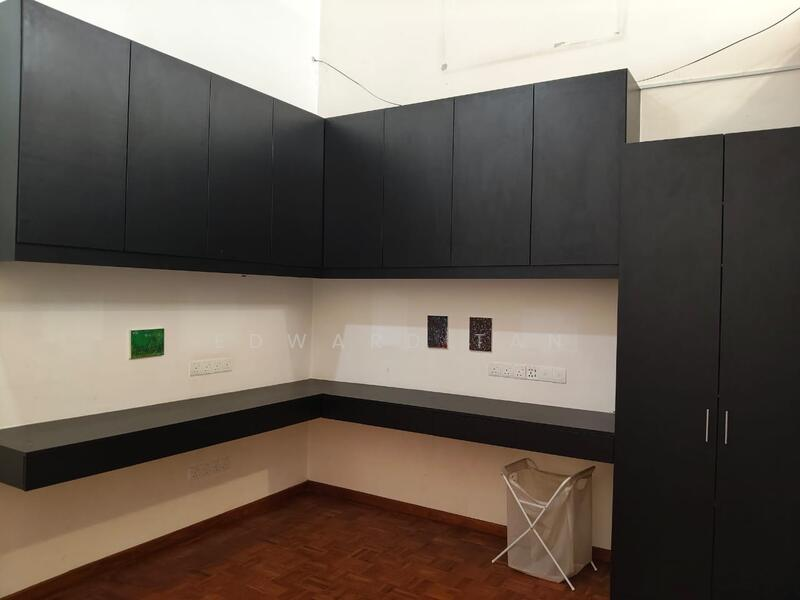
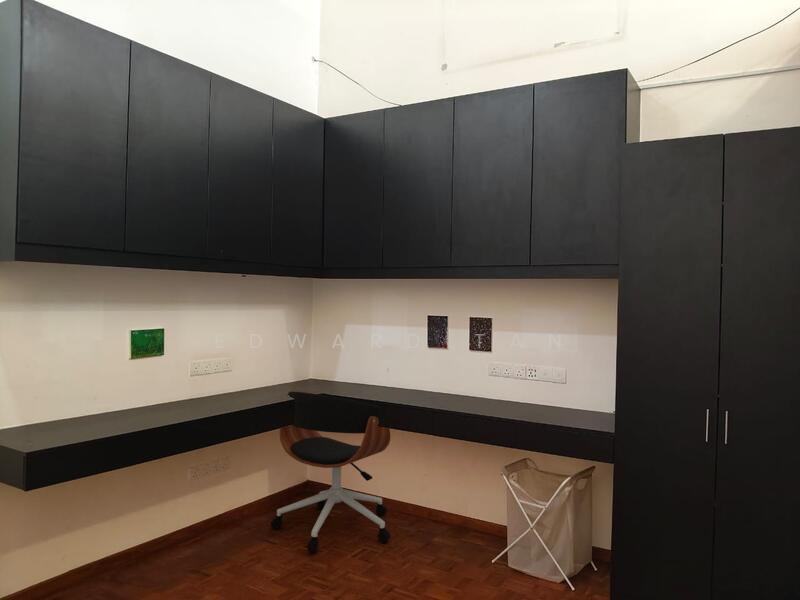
+ office chair (338, 458)
